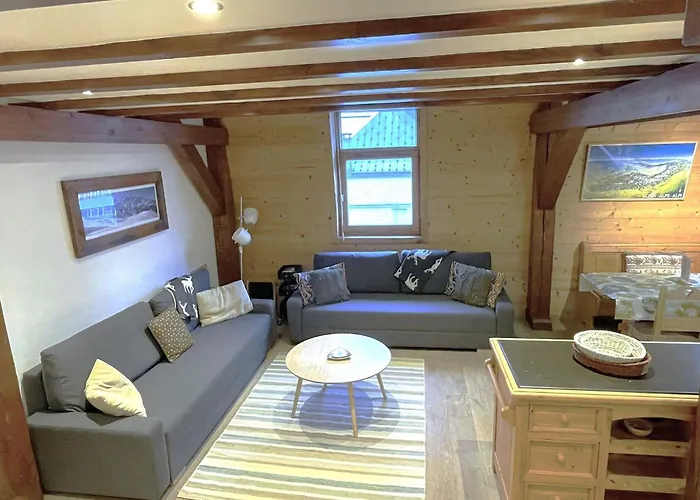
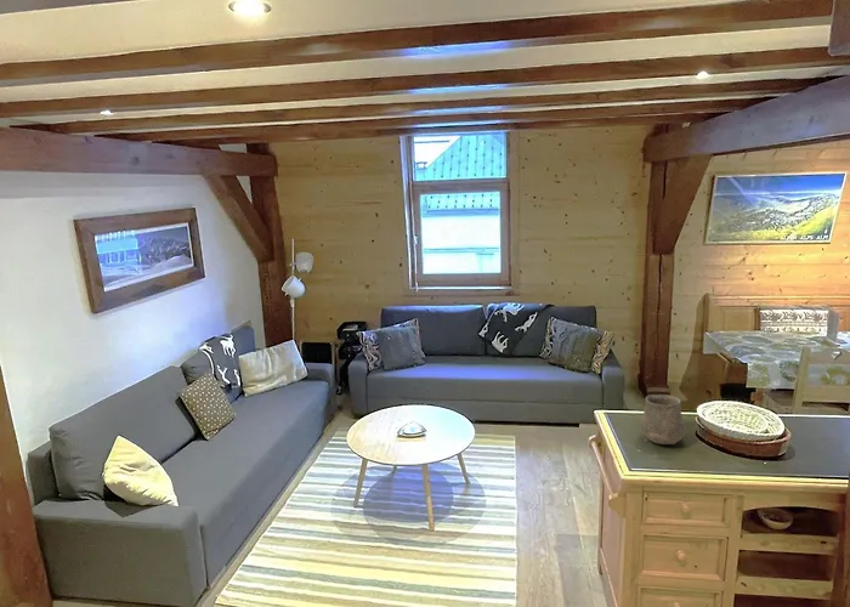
+ ceramic cup (662, 420)
